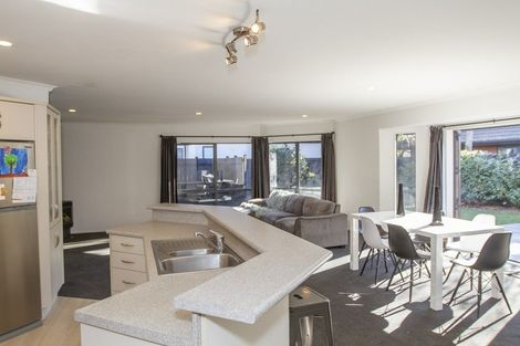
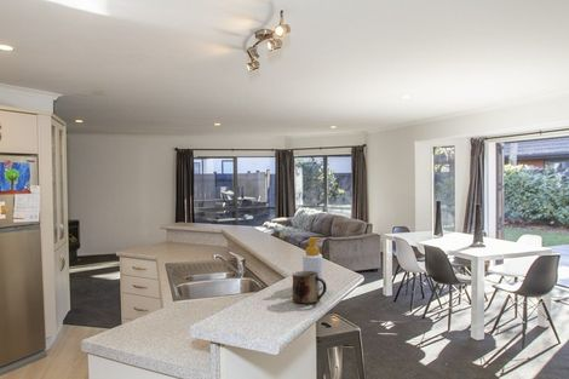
+ soap bottle (312, 262)
+ mug (308, 286)
